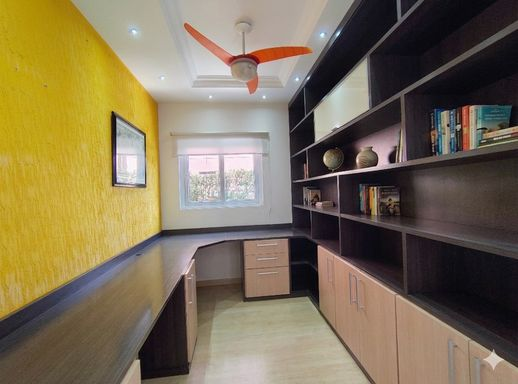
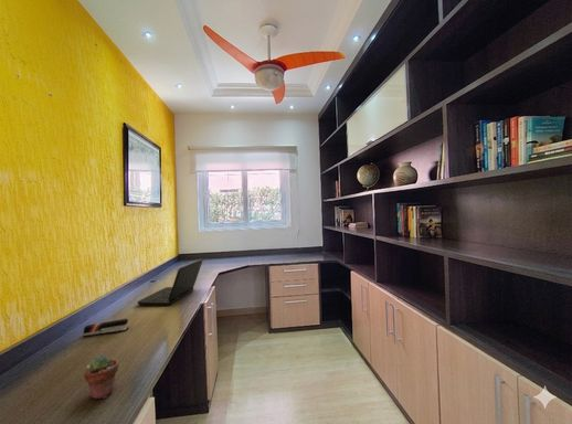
+ stapler (106, 327)
+ potted succulent (102, 374)
+ laptop (174, 279)
